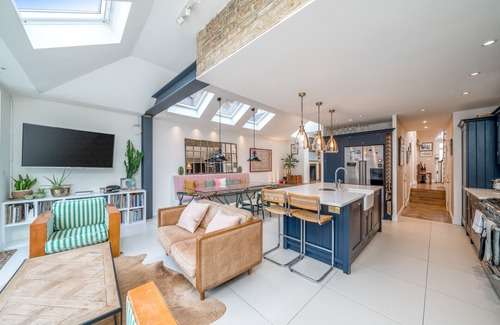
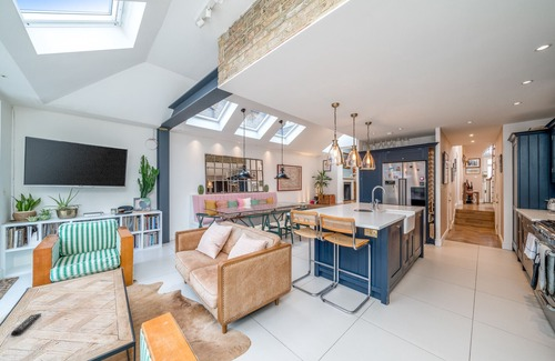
+ remote control (27, 323)
